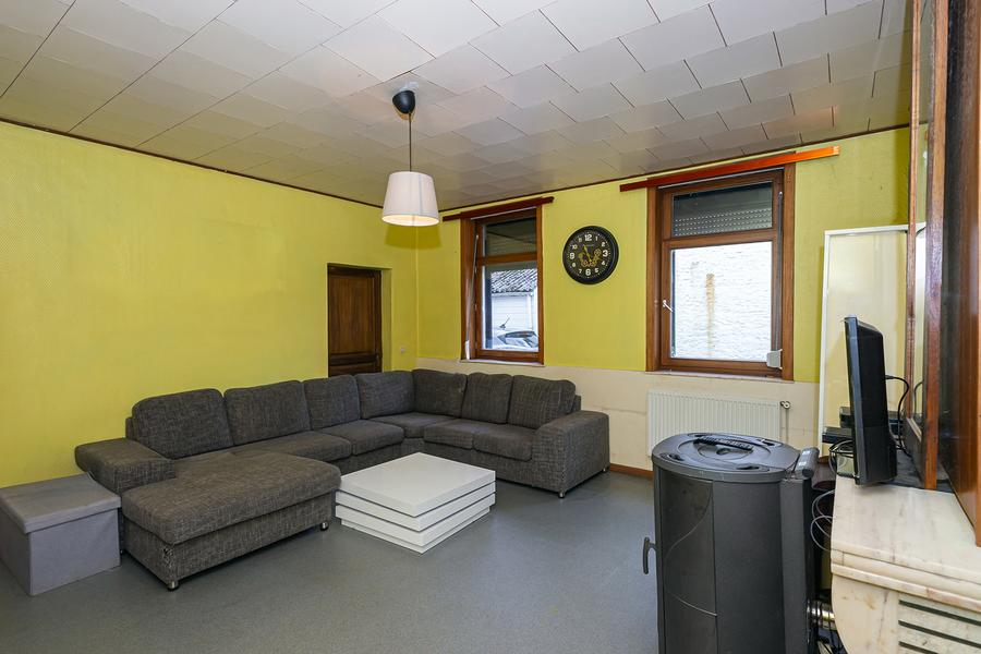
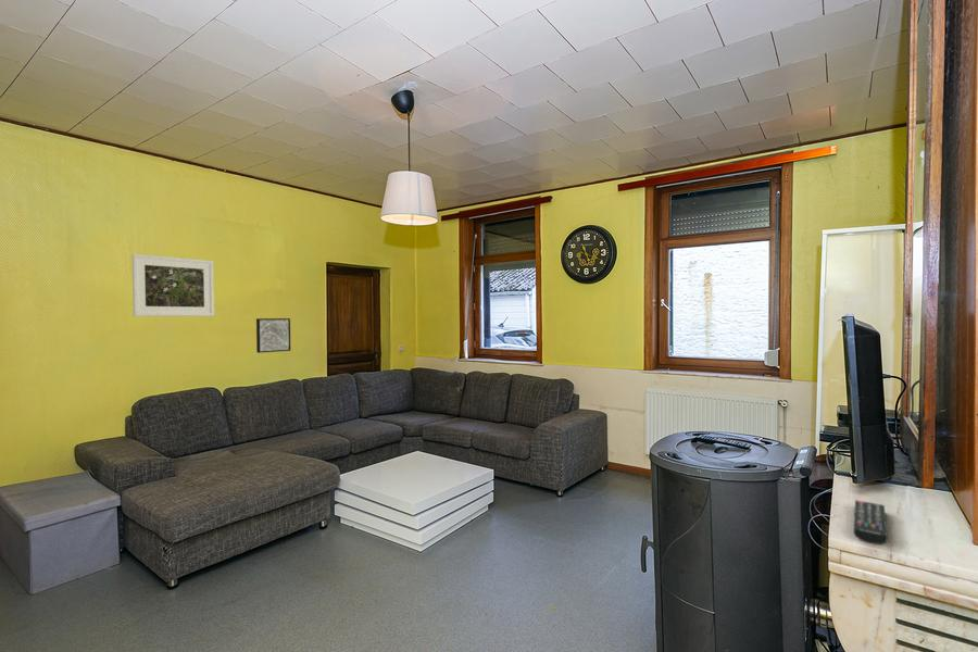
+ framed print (175, 287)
+ wall art (274, 335)
+ remote control (869, 519)
